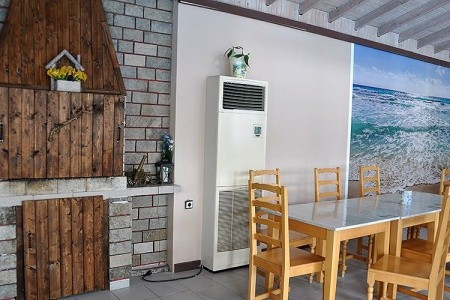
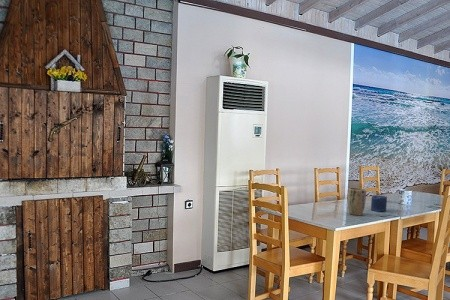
+ plant pot (356, 201)
+ candle (378, 203)
